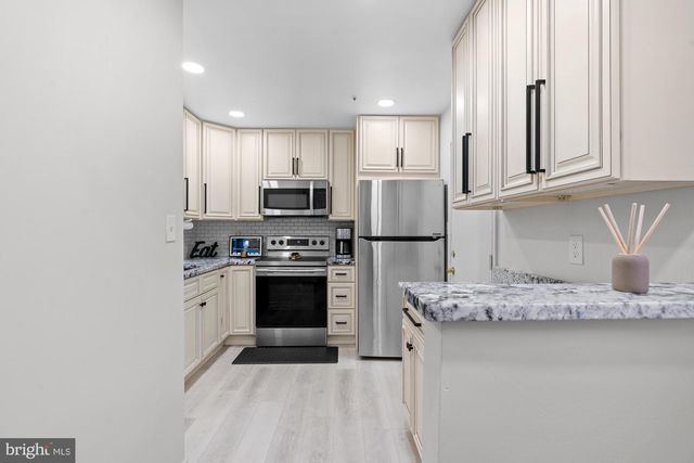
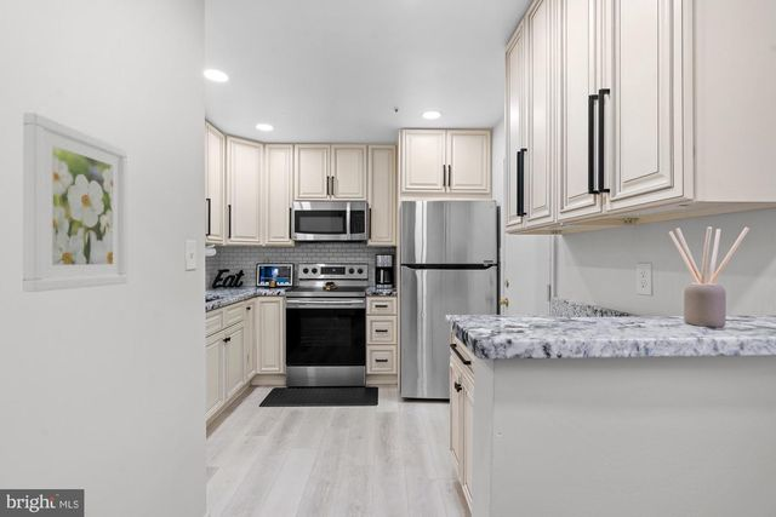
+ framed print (82, 209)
